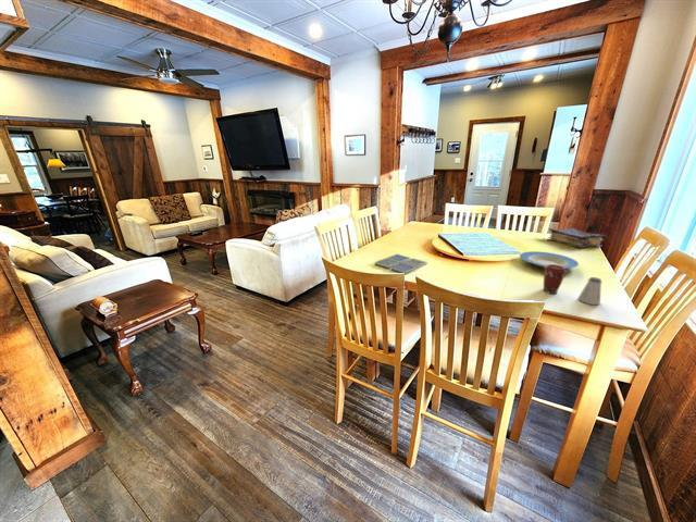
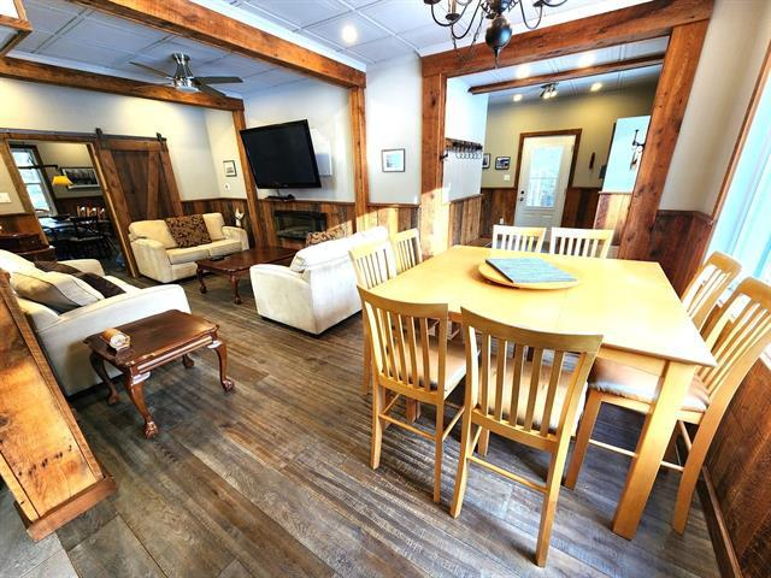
- coffee cup (552, 278)
- saltshaker (592, 289)
- plate (547, 261)
- drink coaster (400, 262)
- book (573, 237)
